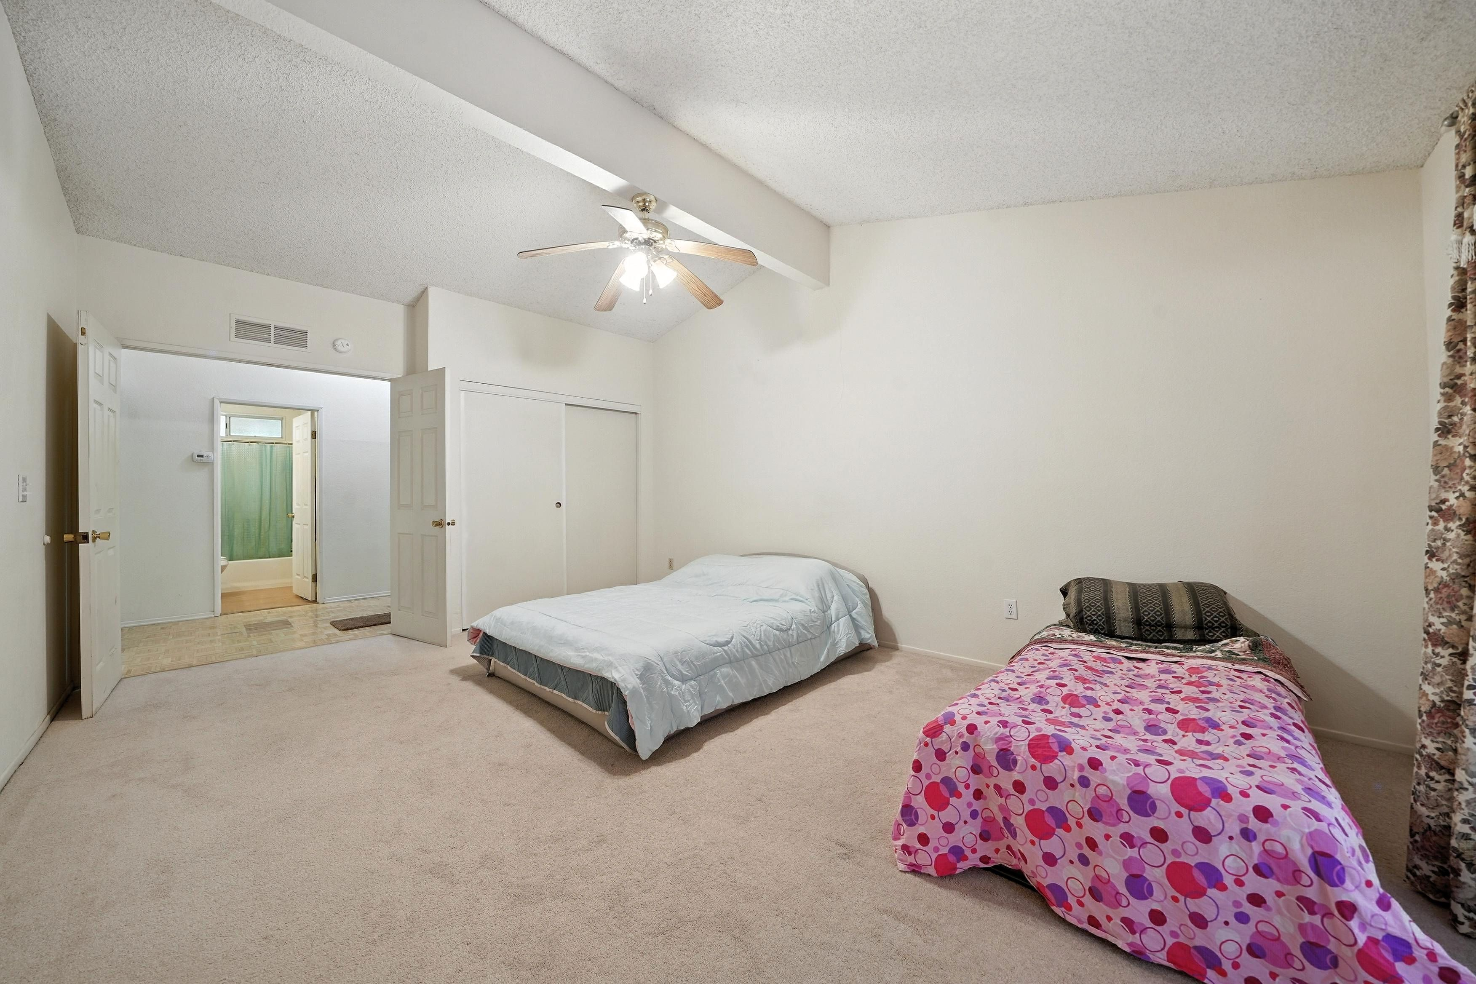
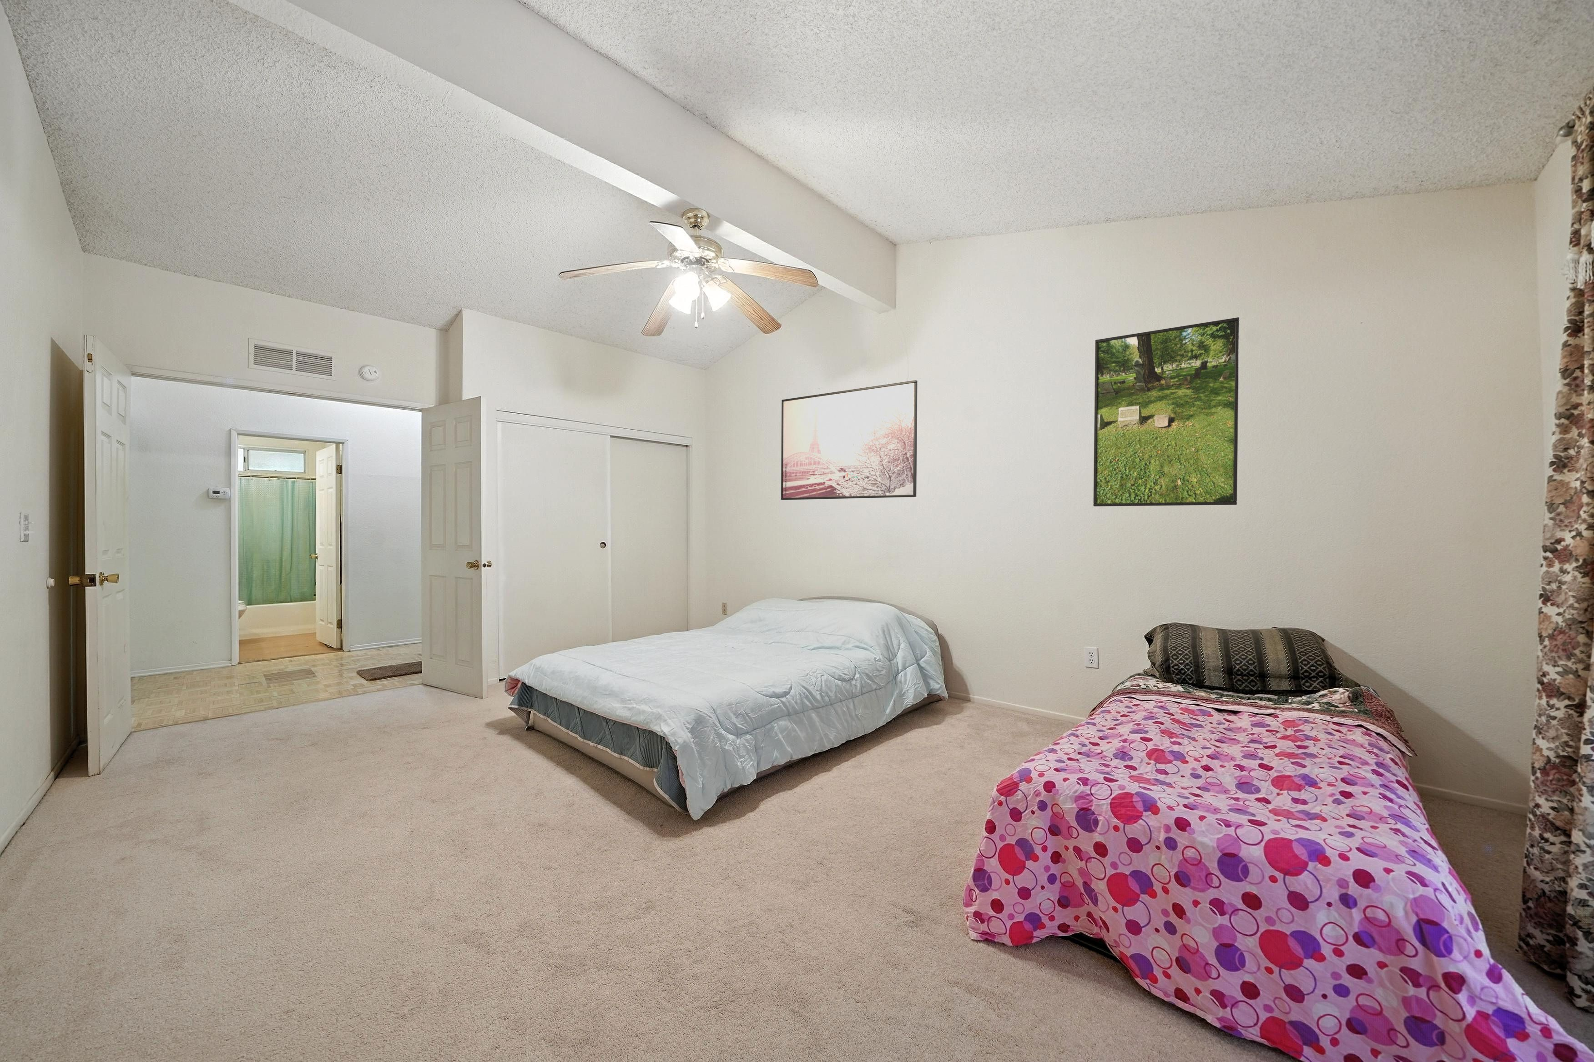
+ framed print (1162, 417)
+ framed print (844, 444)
